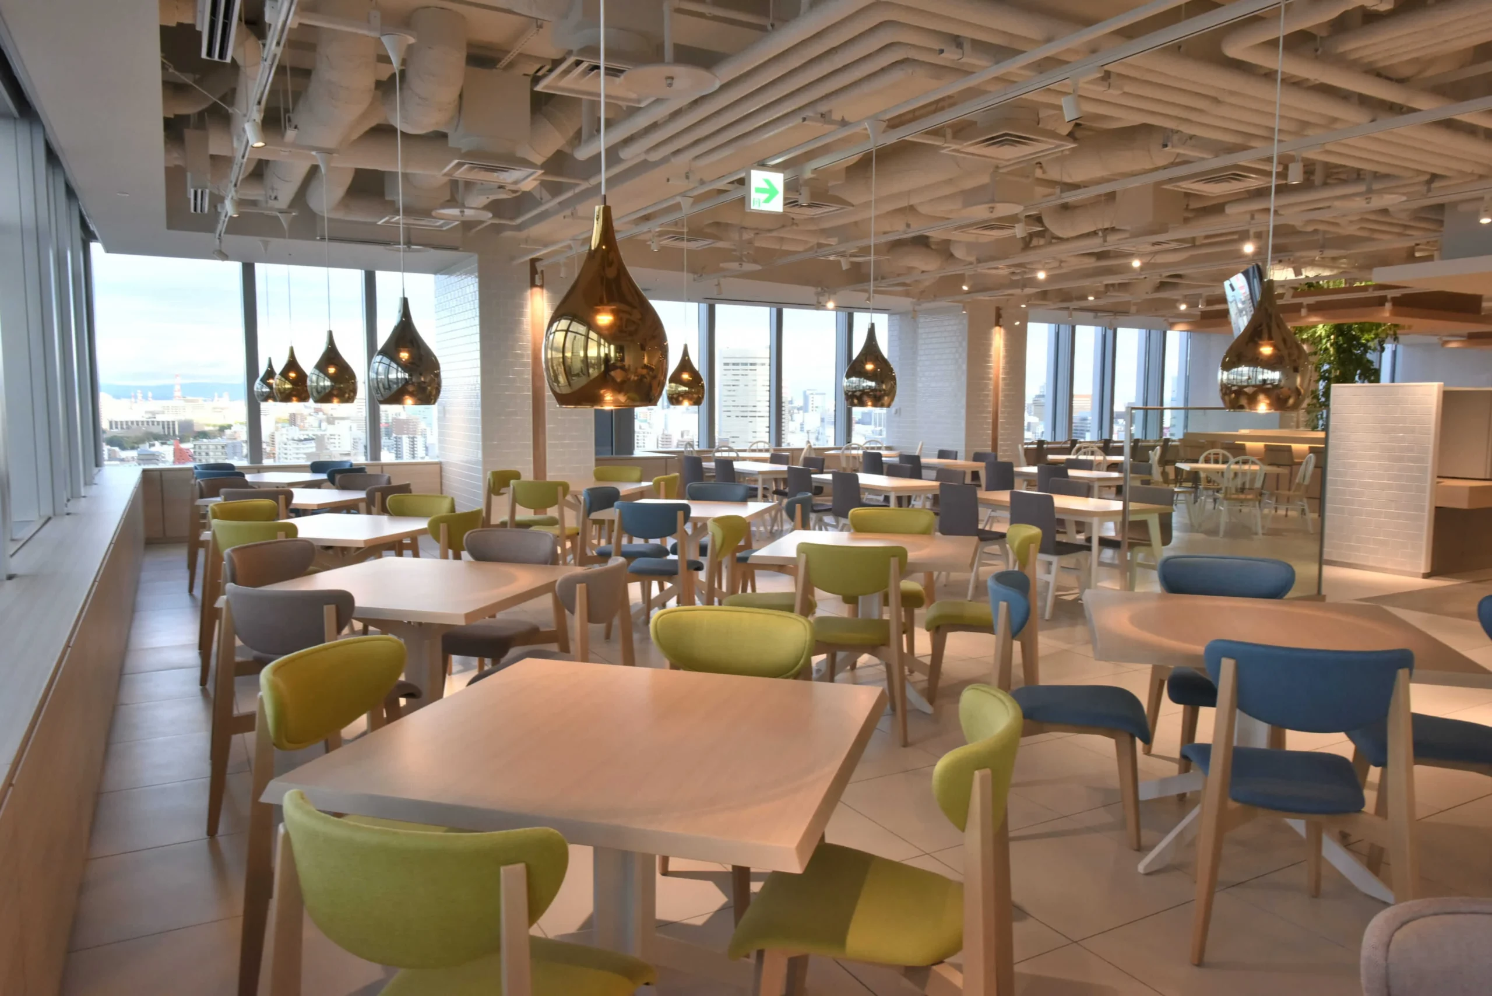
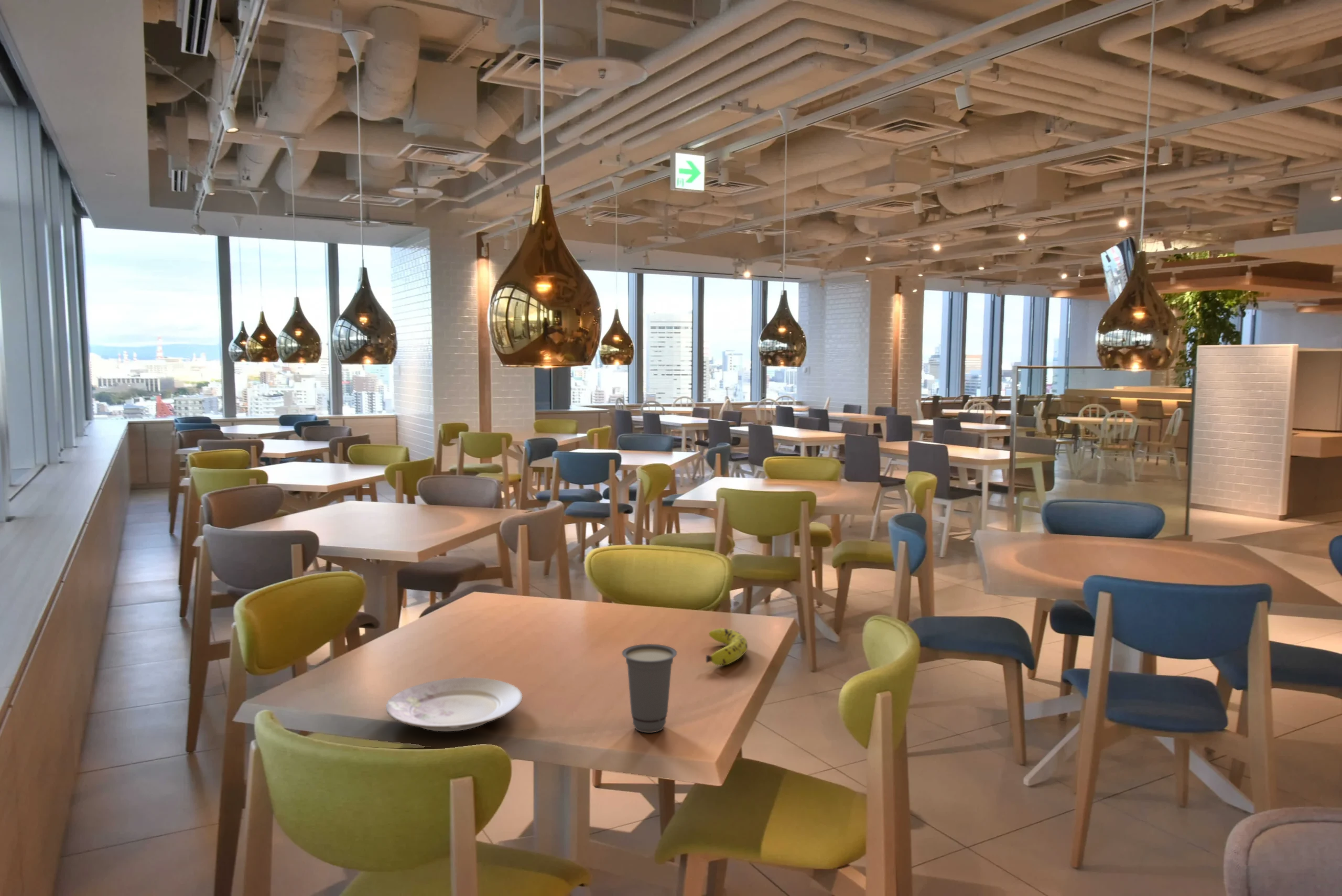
+ fruit (718, 650)
+ plate (456, 707)
+ cup (649, 689)
